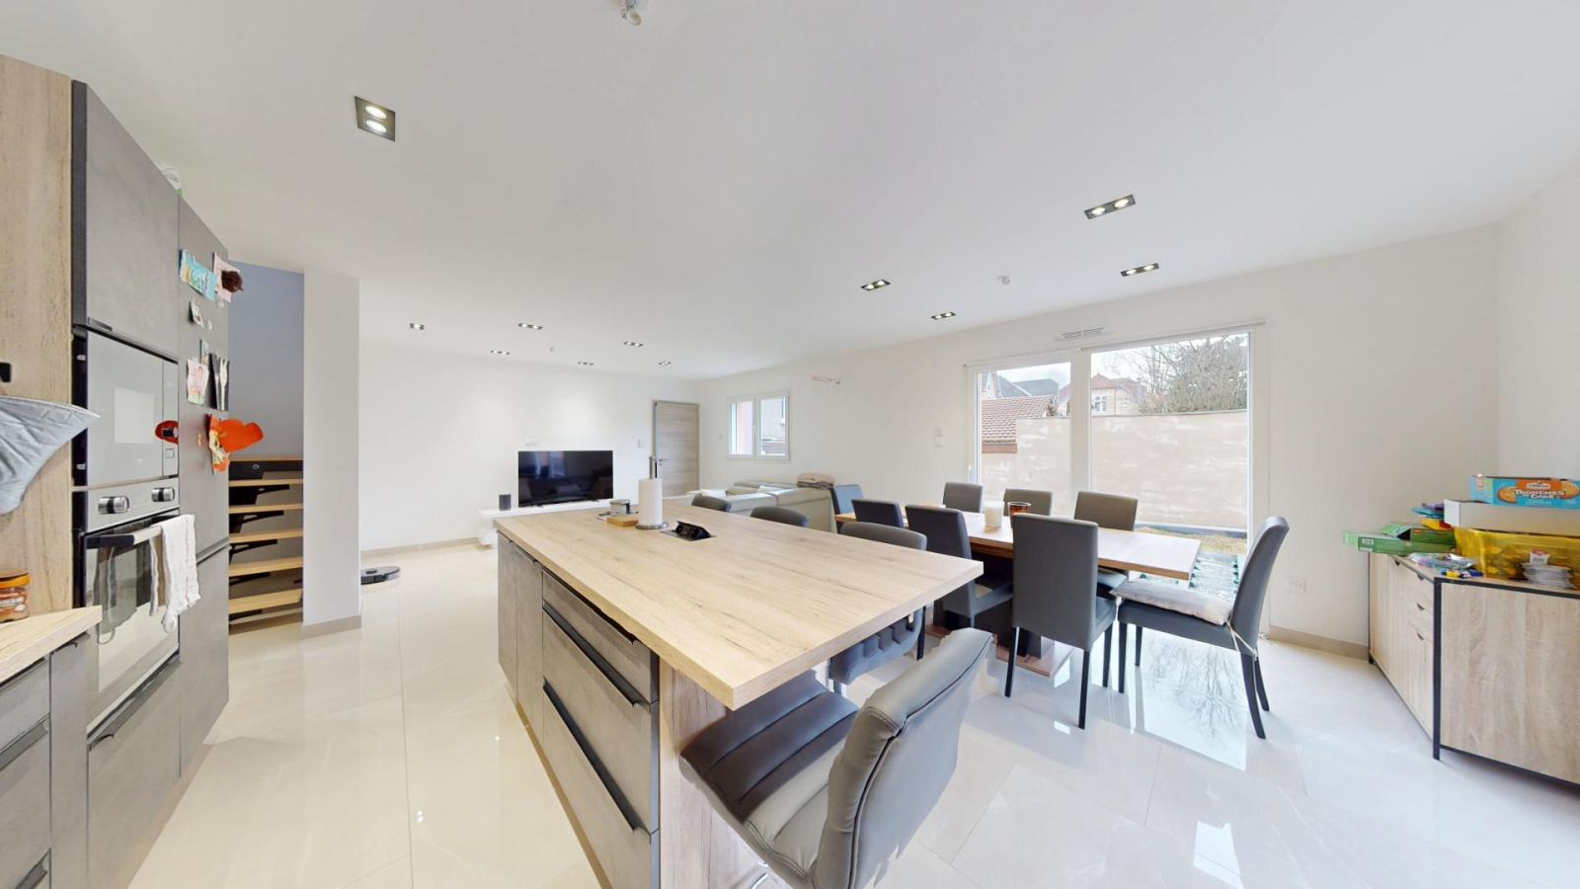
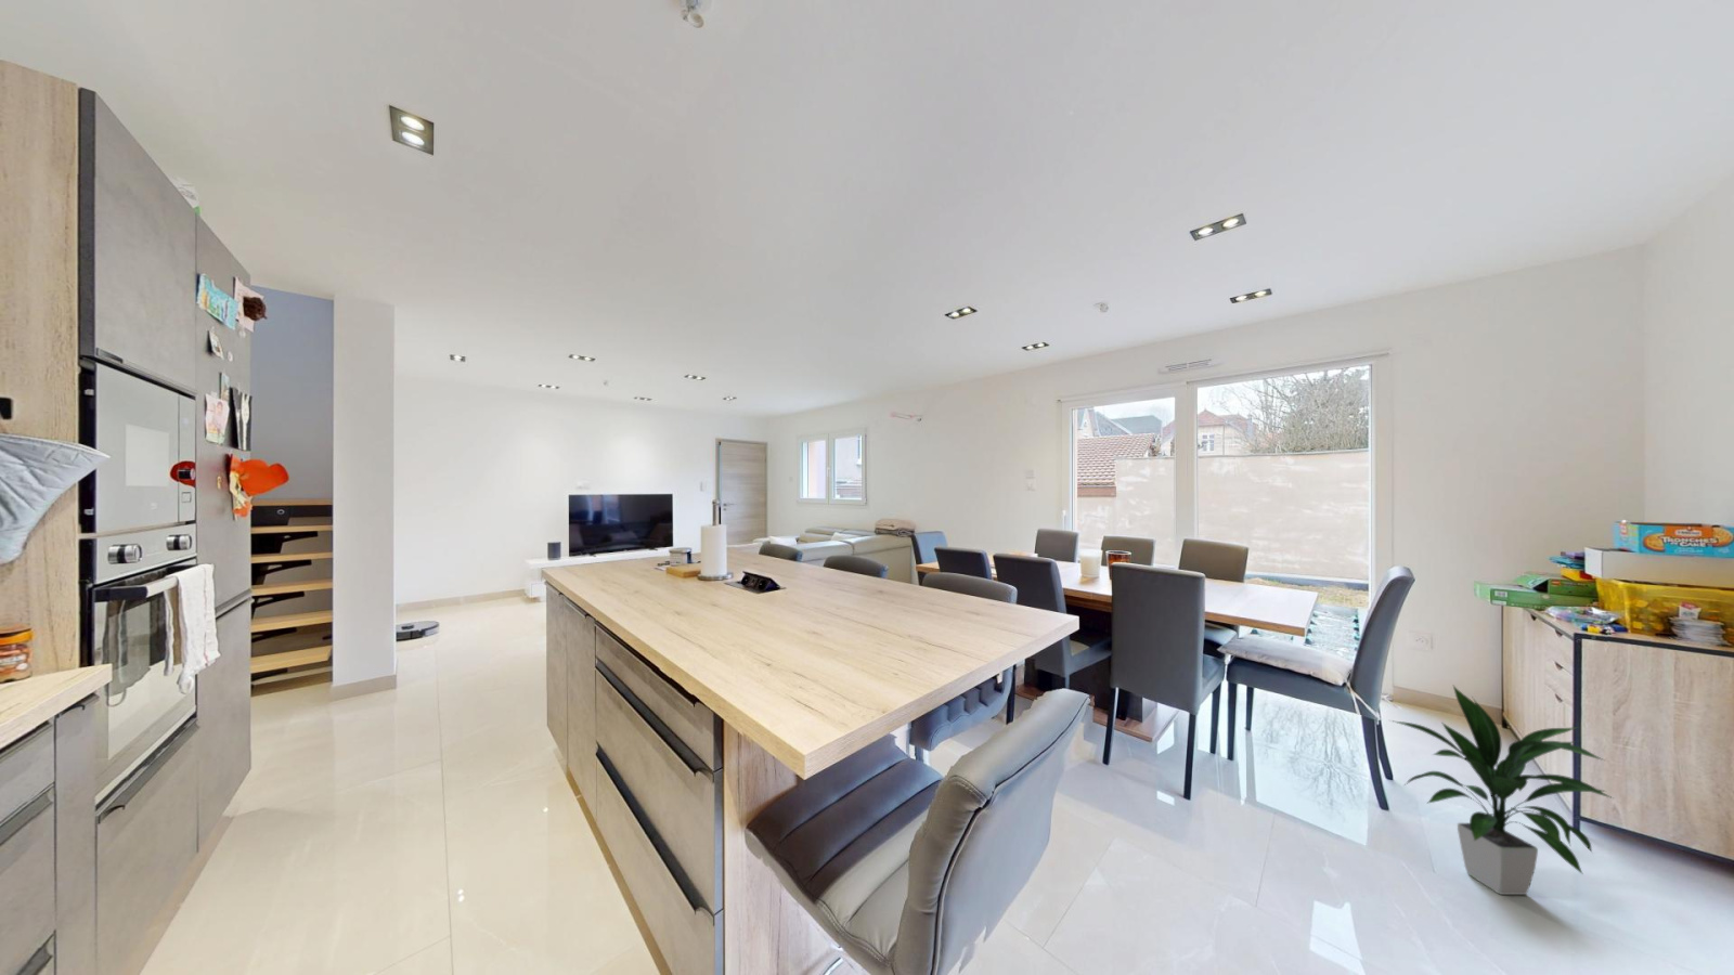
+ indoor plant (1507, 794)
